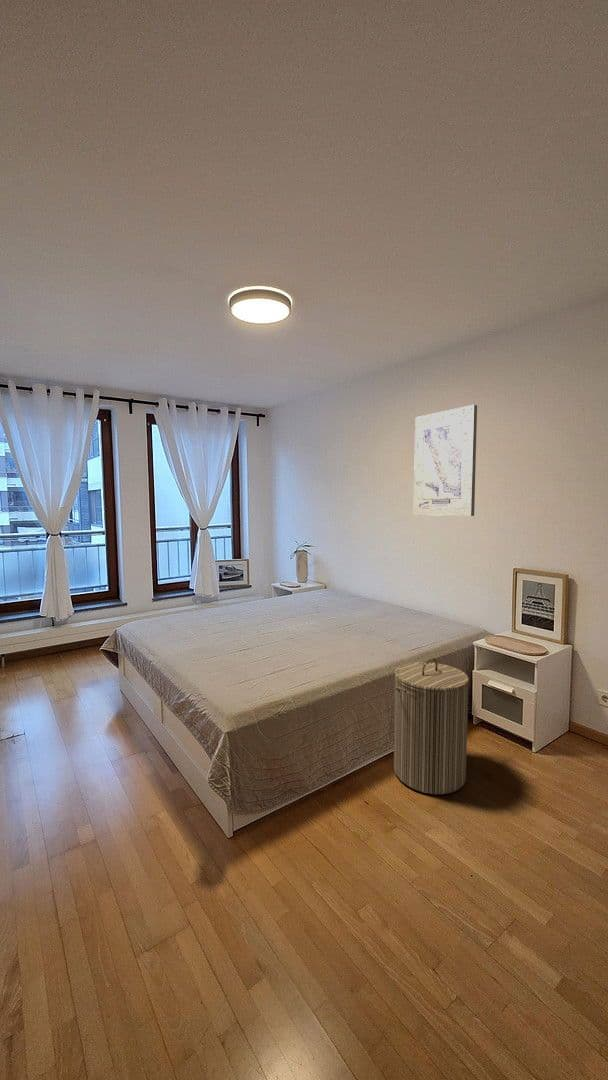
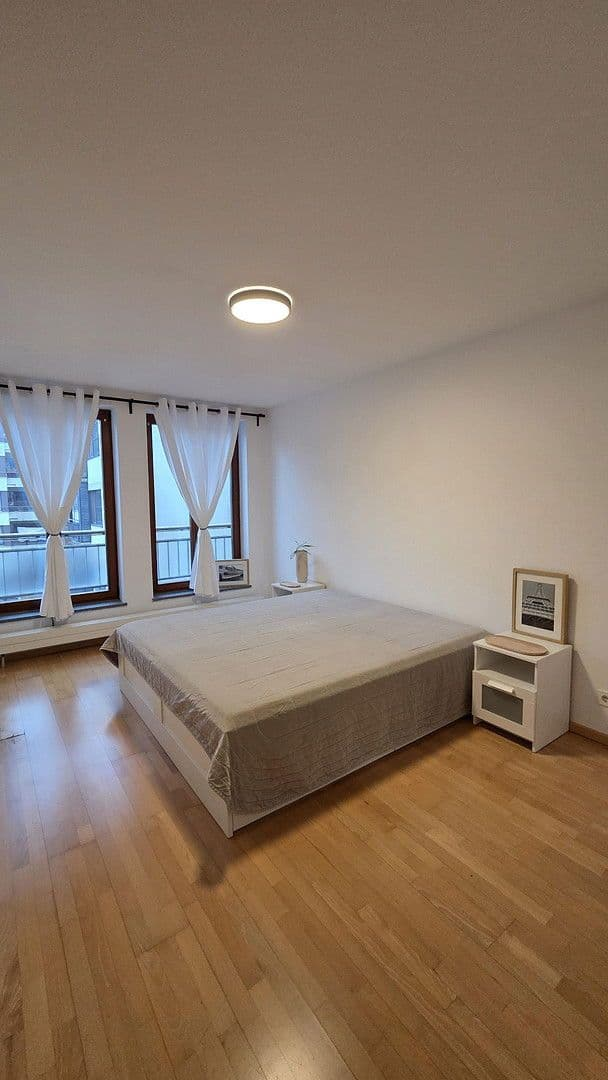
- wall art (443, 464)
- laundry hamper (430, 715)
